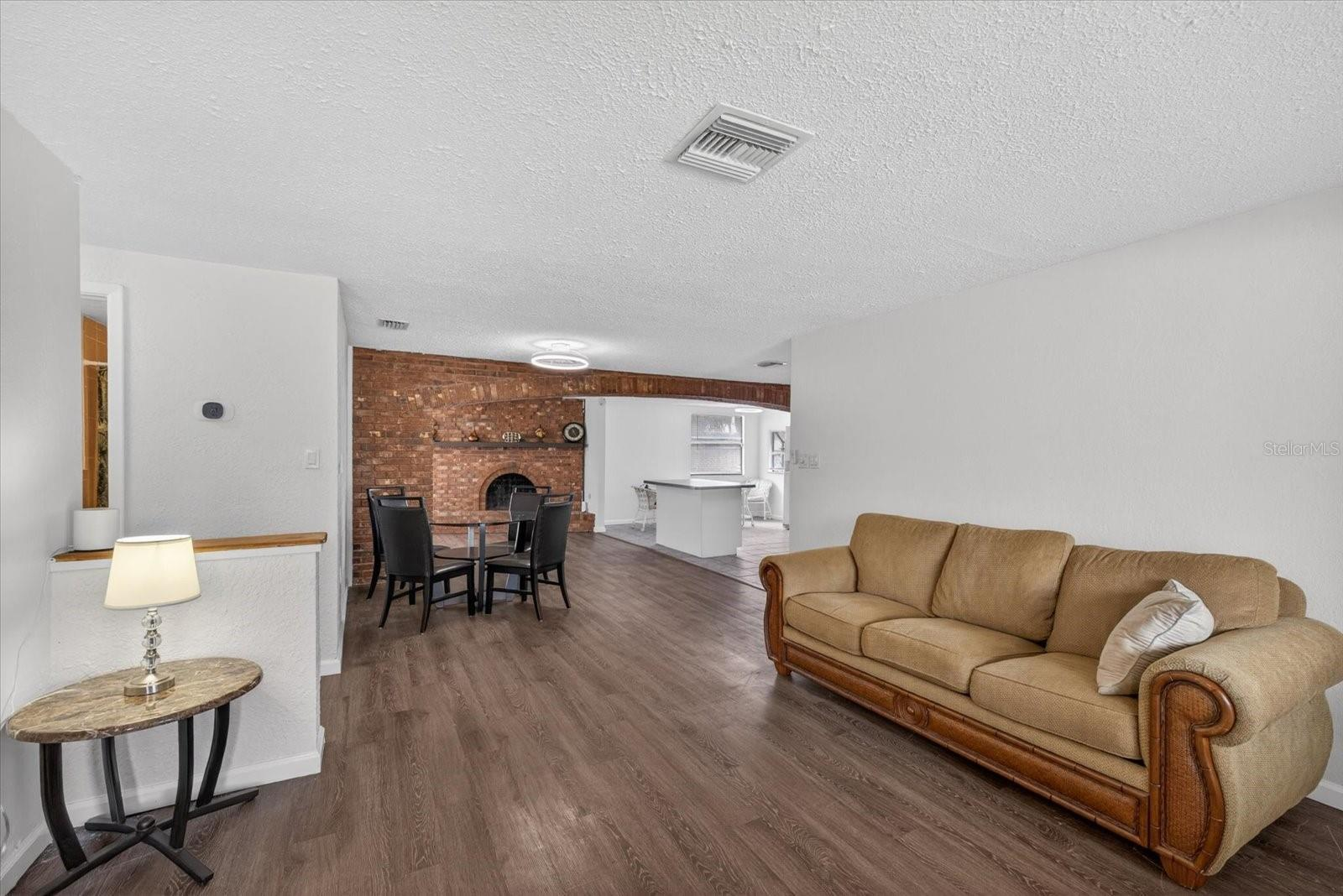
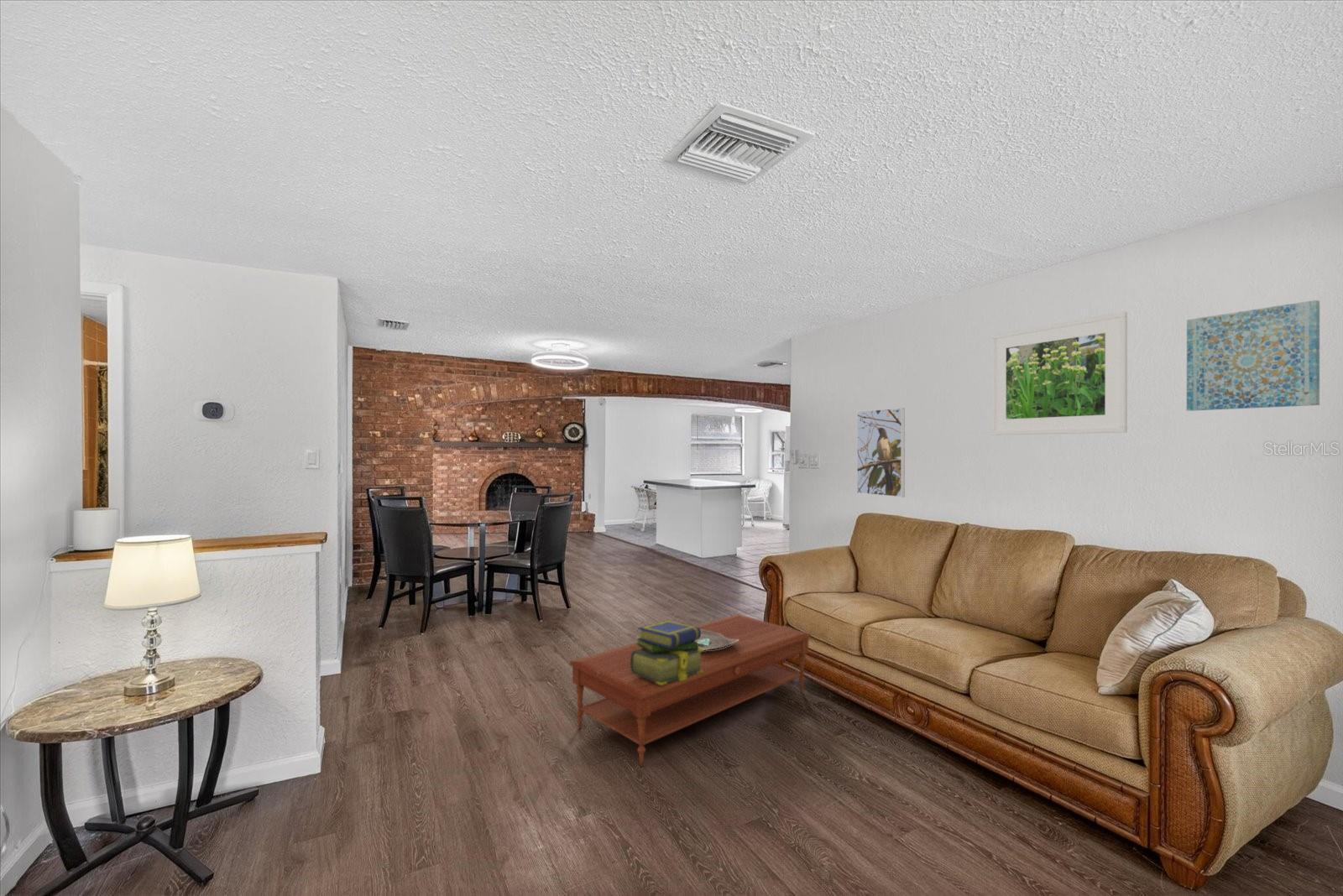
+ coffee table (698, 677)
+ decorative bowl (703, 638)
+ wall art (1248, 359)
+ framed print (880, 452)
+ stack of books (667, 648)
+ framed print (1053, 378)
